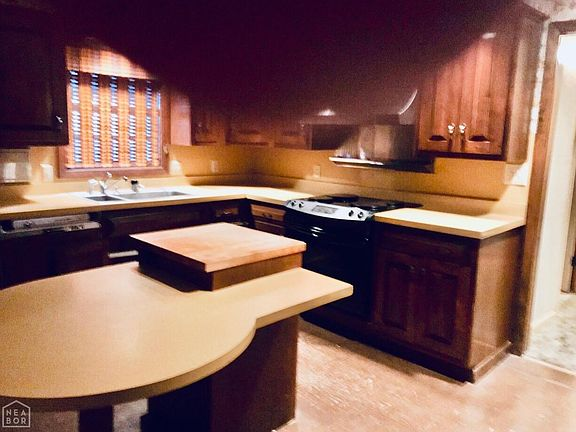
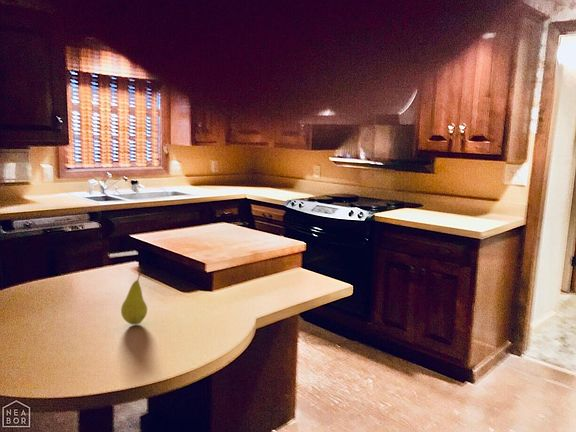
+ fruit (134, 298)
